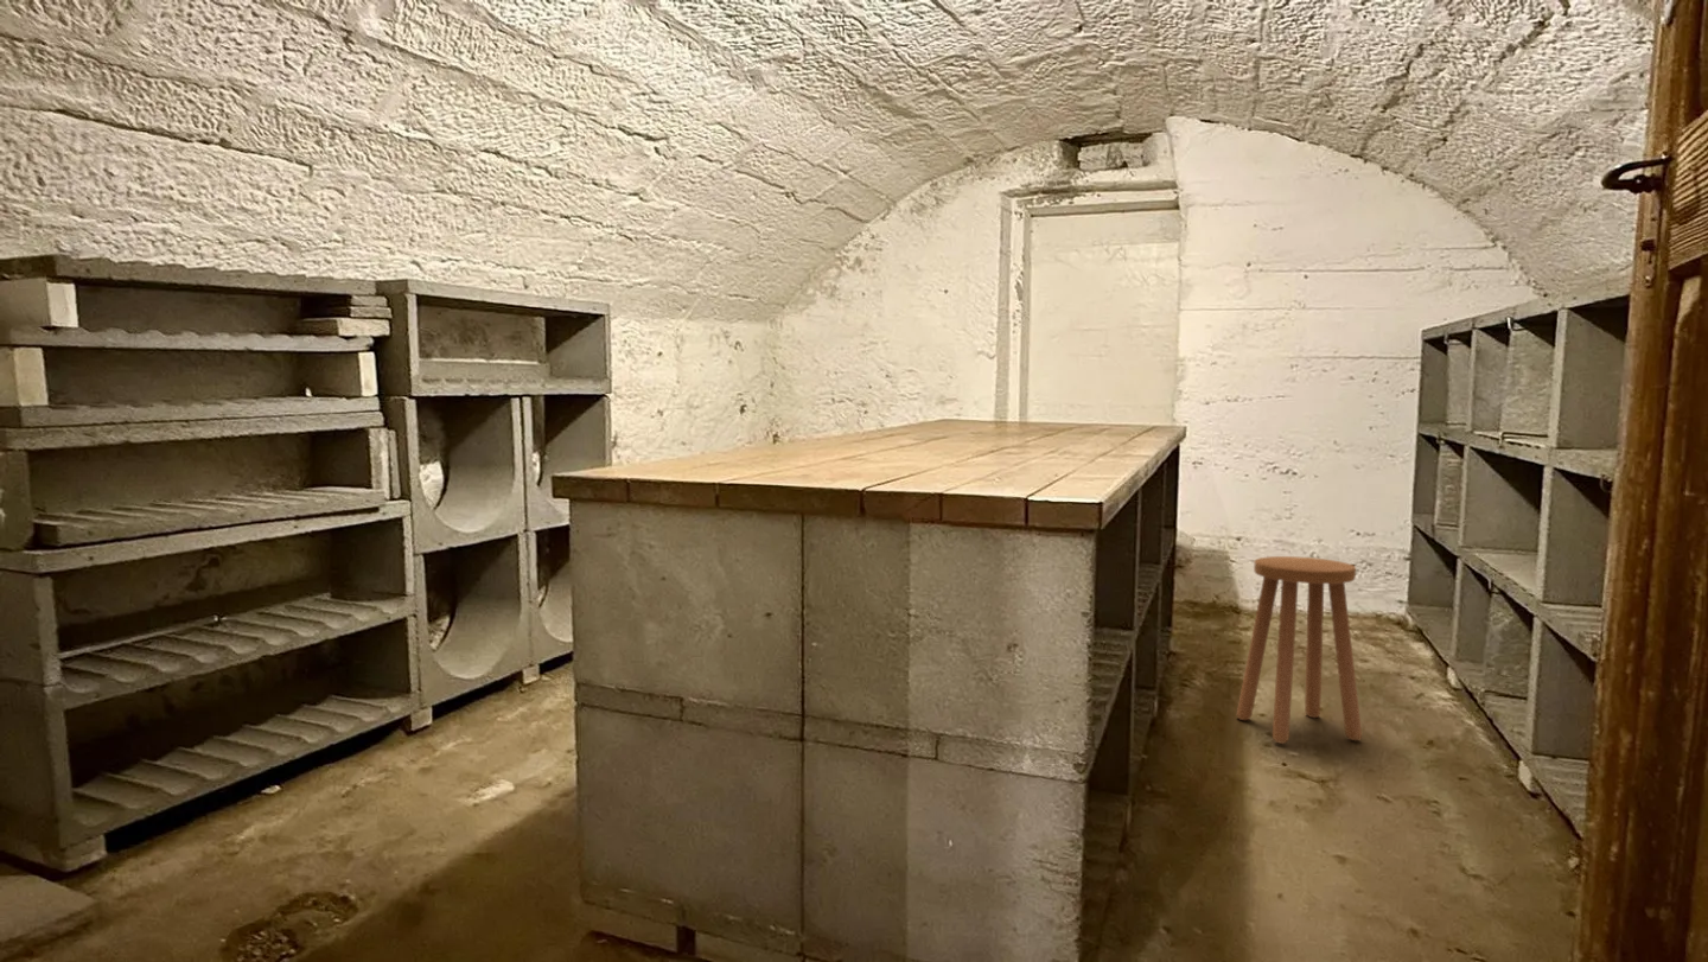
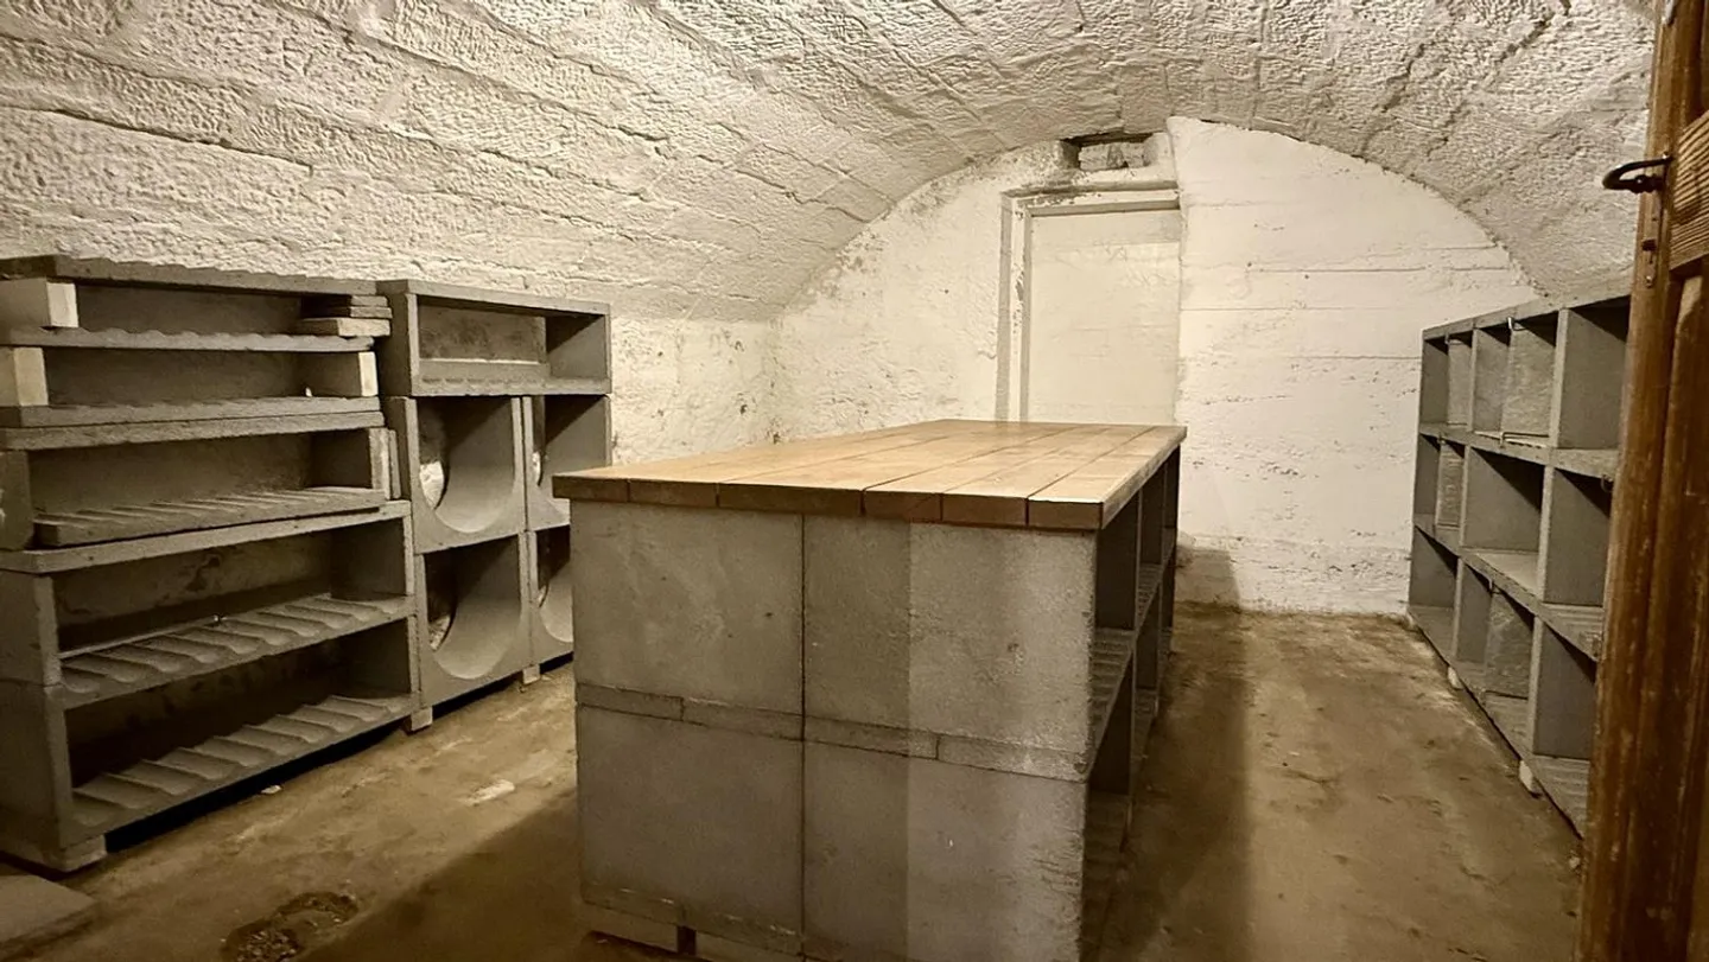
- stool (1293, 646)
